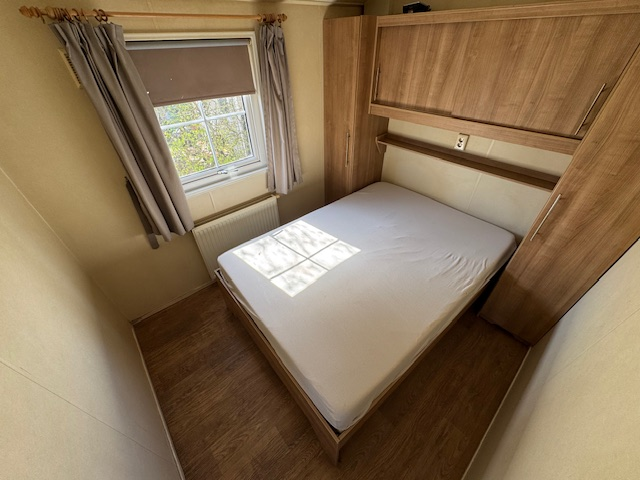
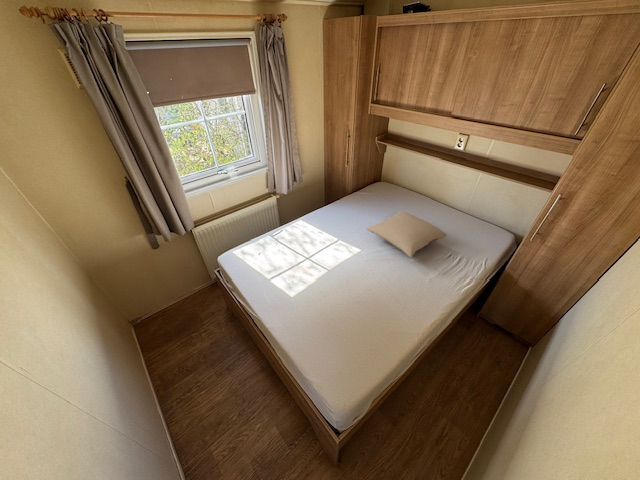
+ pillow (405, 231)
